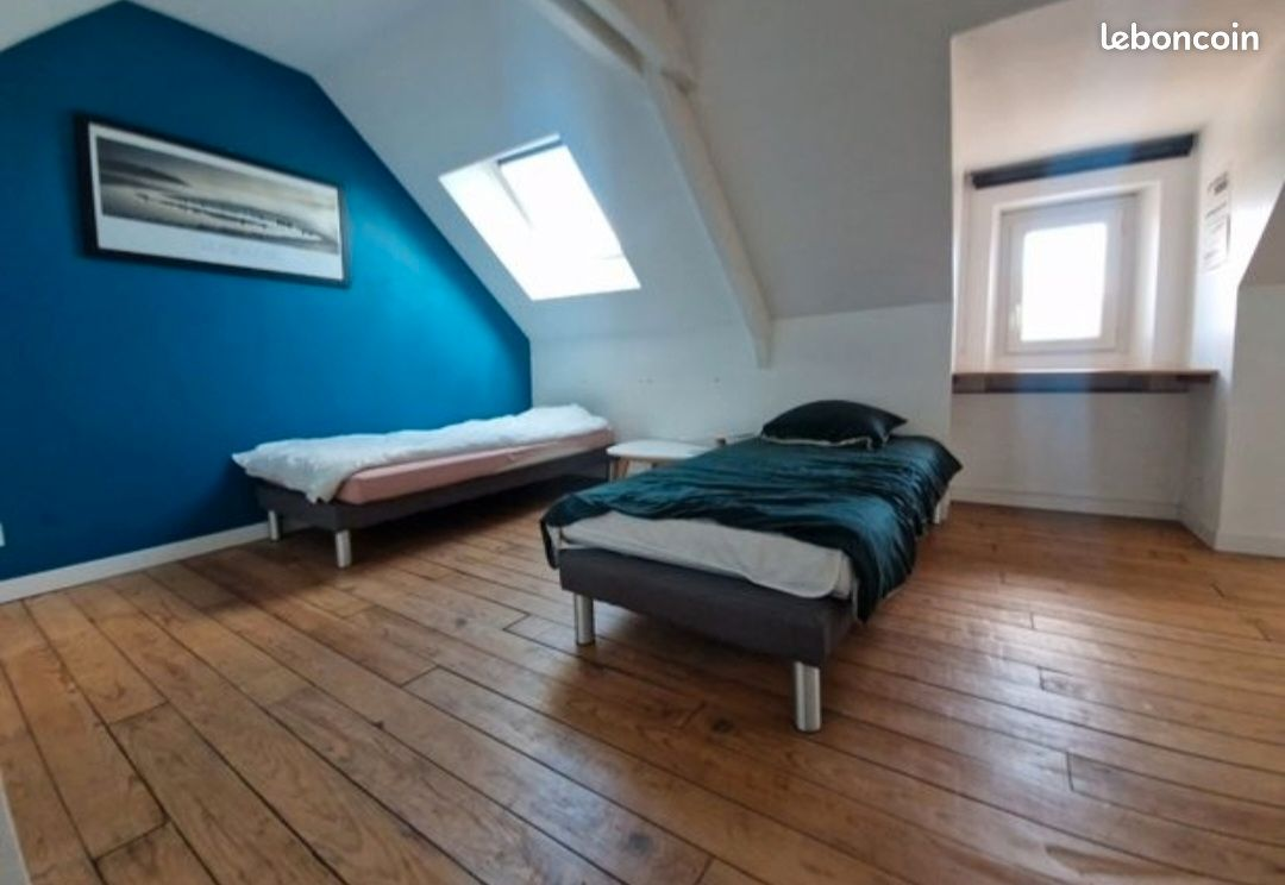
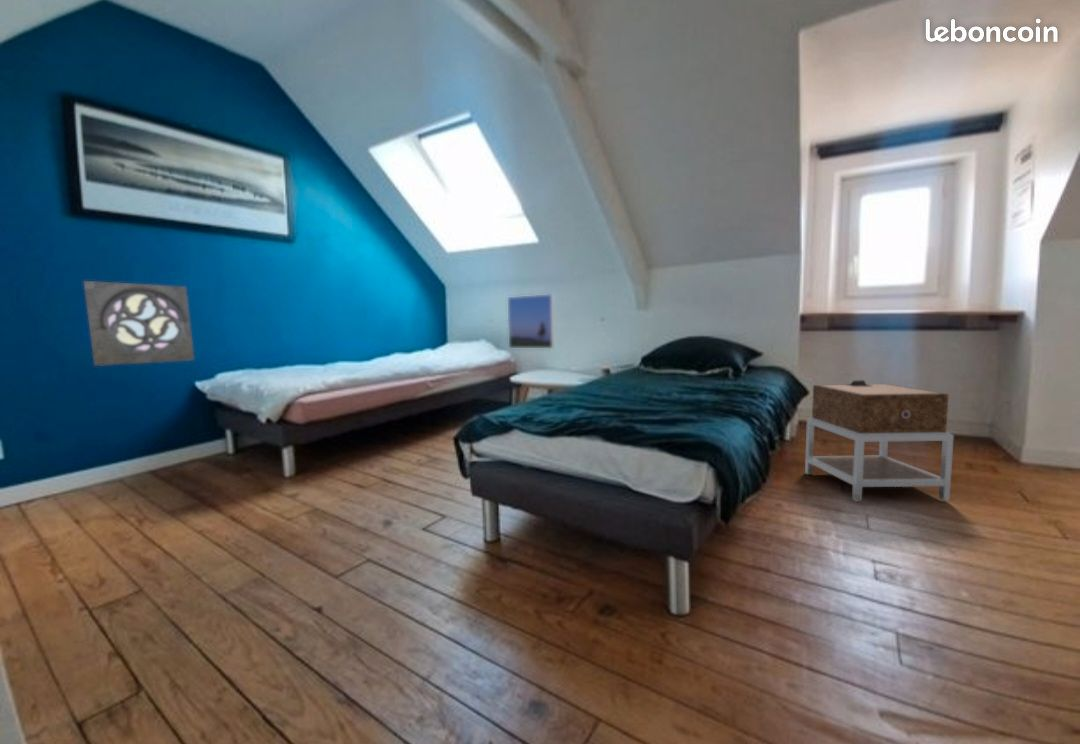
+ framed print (530, 322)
+ nightstand (873, 435)
+ wall ornament (142, 323)
